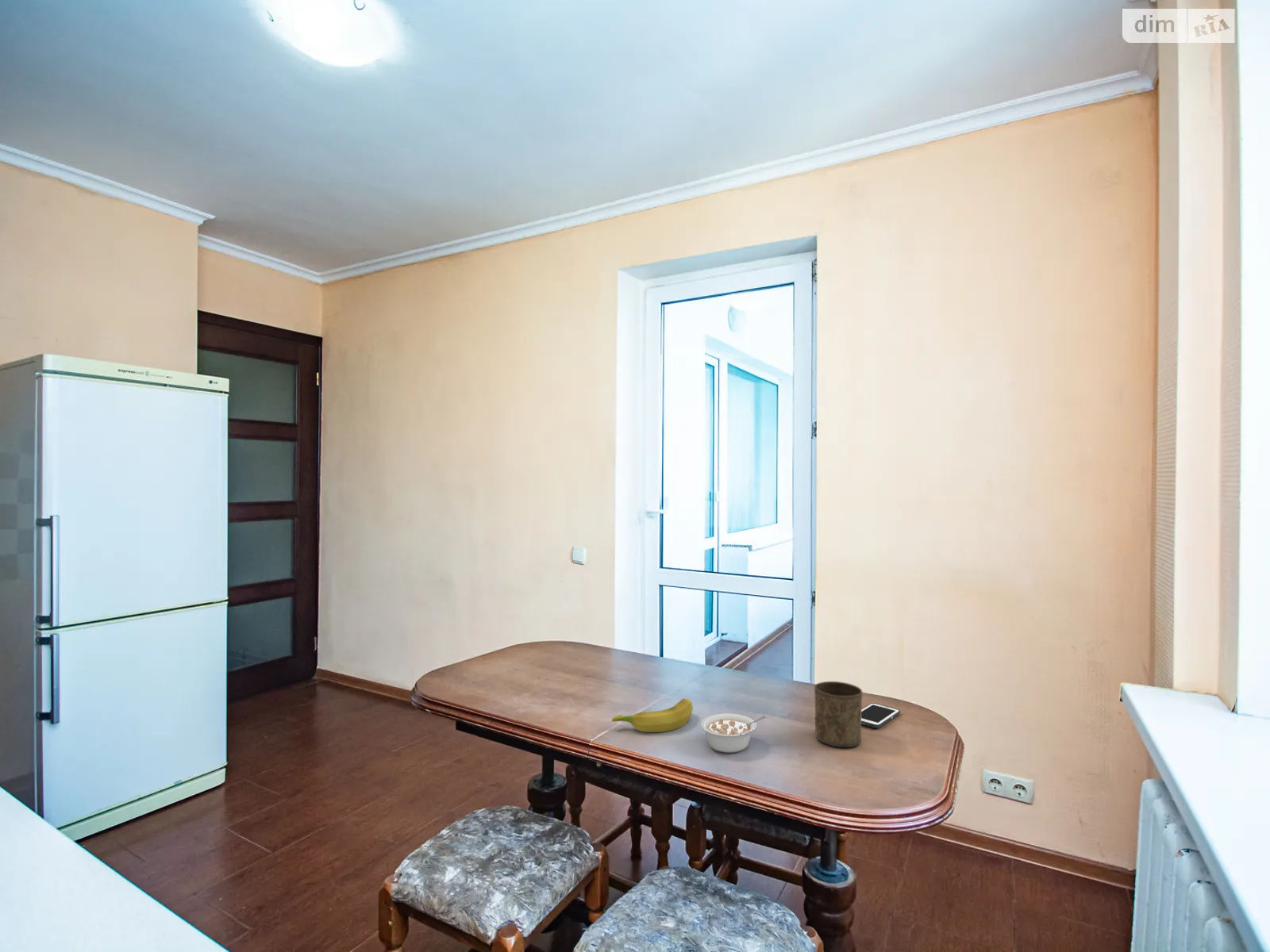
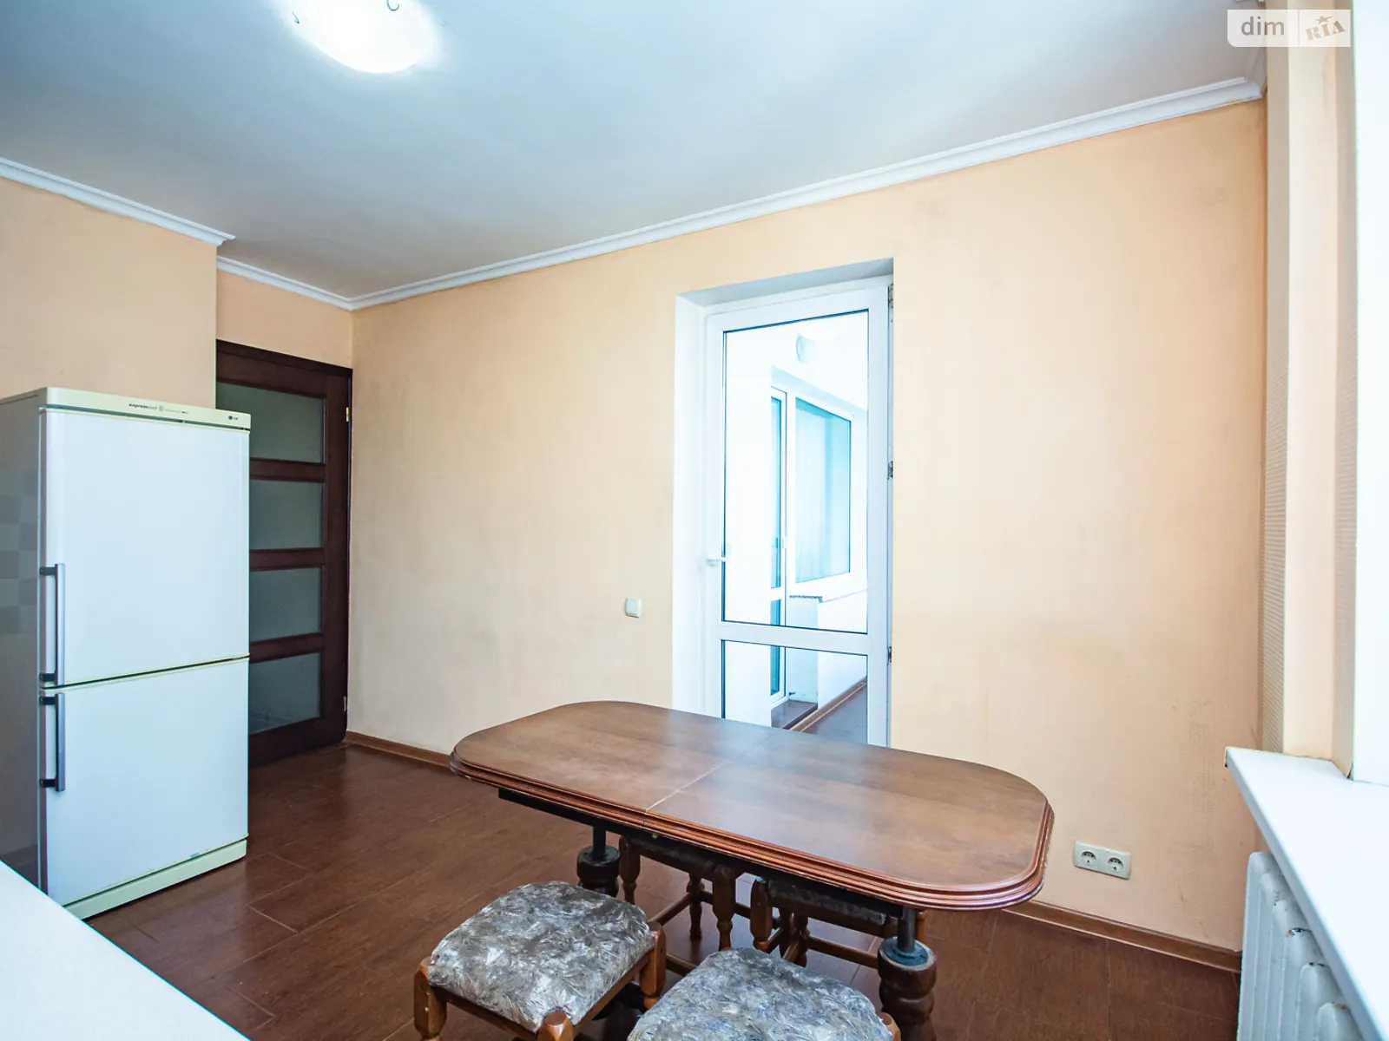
- banana (656, 712)
- cell phone (875, 715)
- cup (837, 713)
- legume (729, 731)
